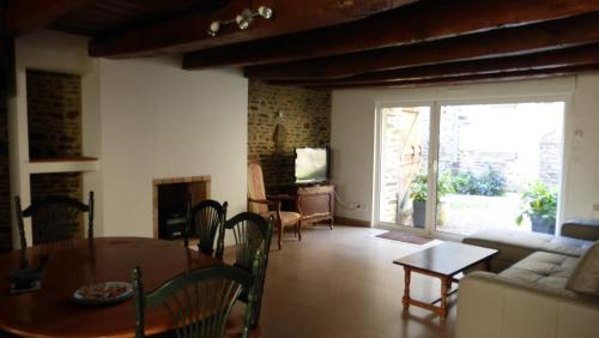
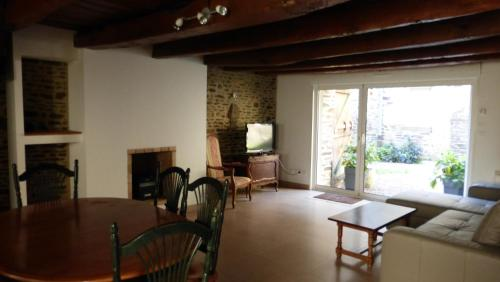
- plate (104, 290)
- teapot (29, 270)
